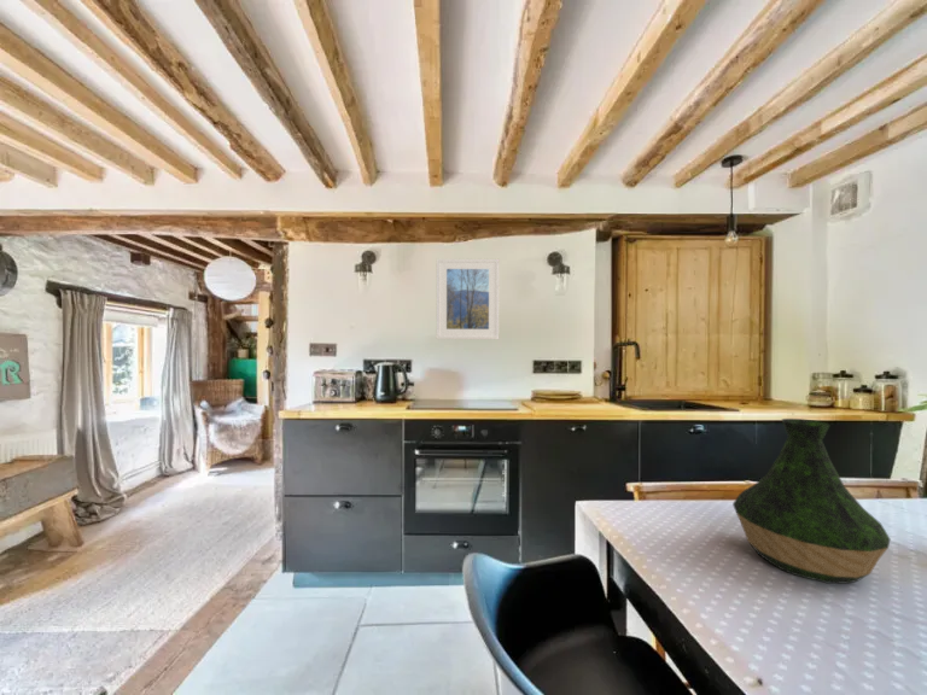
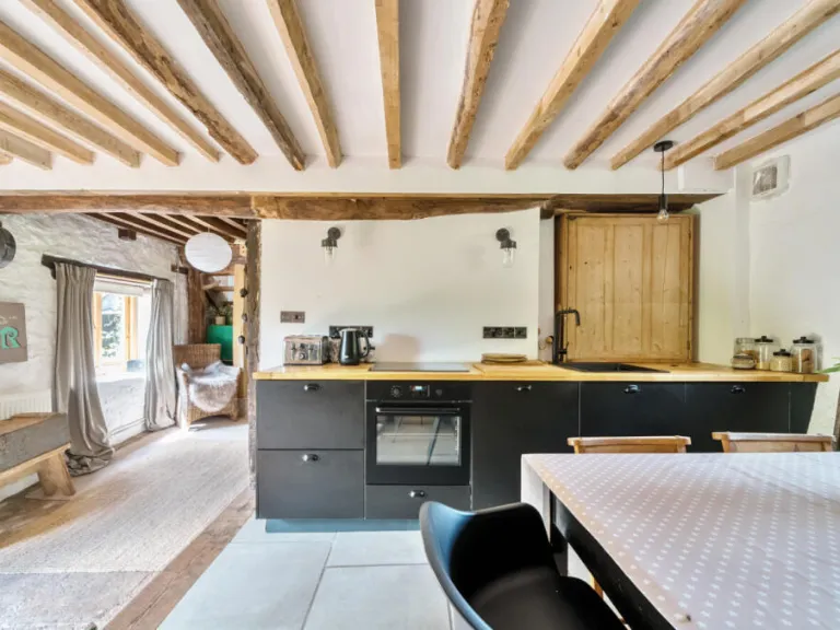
- vase (804, 491)
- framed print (467, 298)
